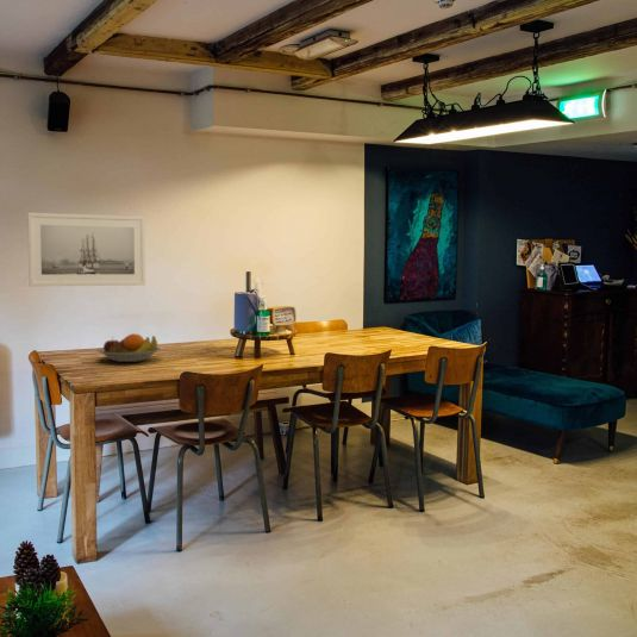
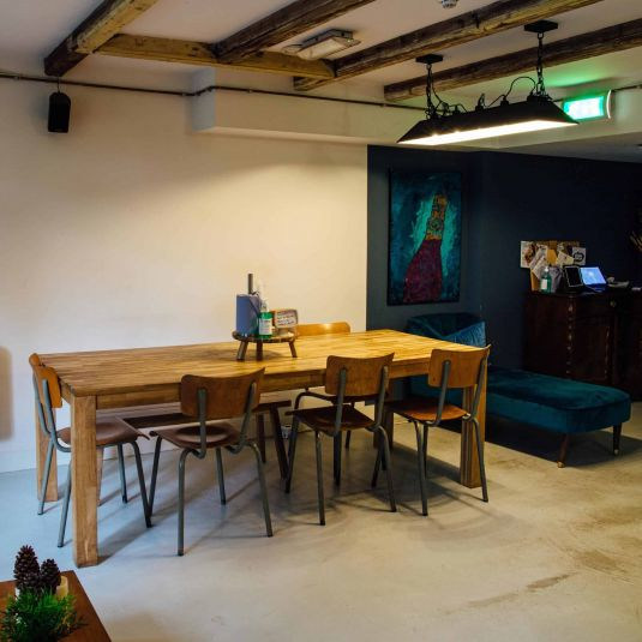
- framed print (88, 250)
- fruit bowl (129, 346)
